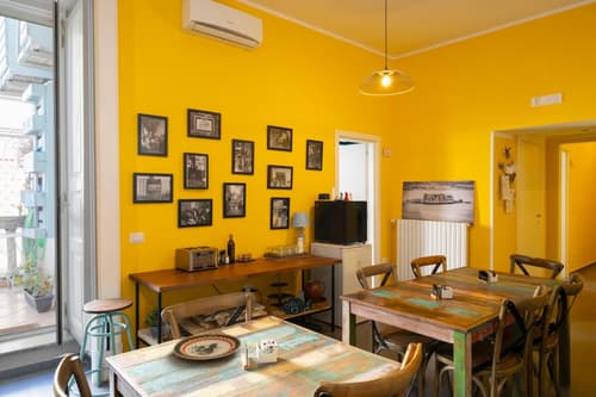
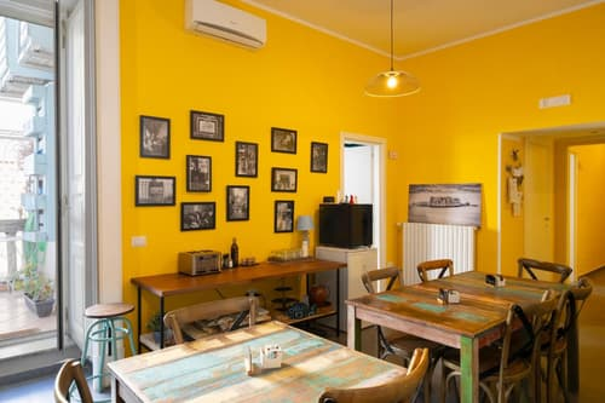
- plate (207, 347)
